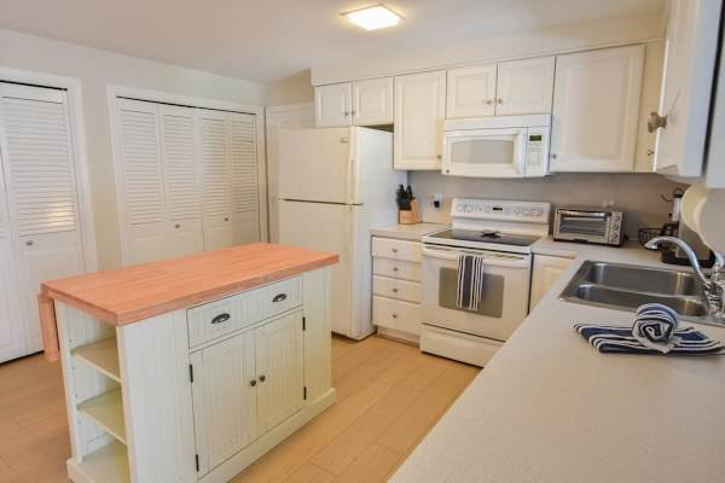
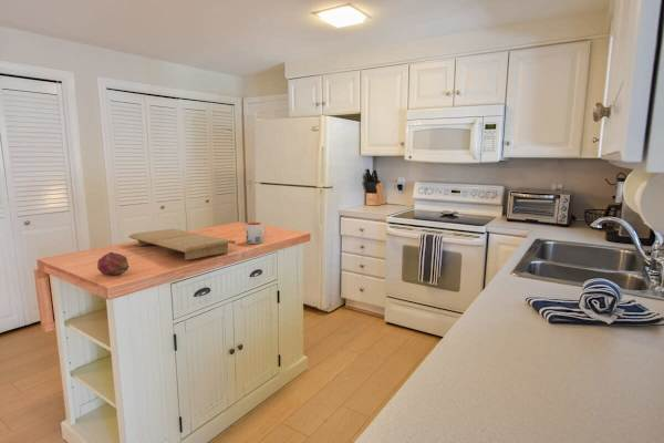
+ fruit (112, 264)
+ mug (257, 231)
+ cutting board (180, 243)
